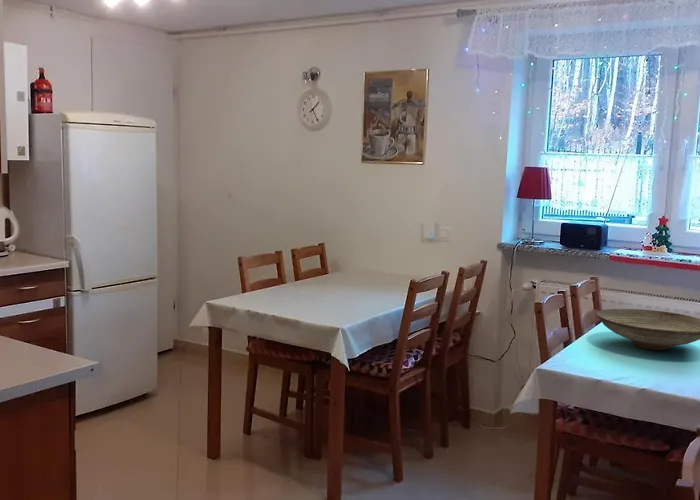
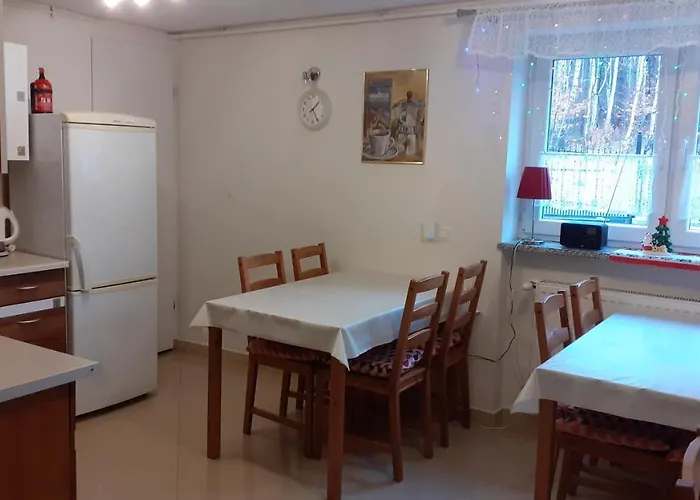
- decorative bowl (651, 331)
